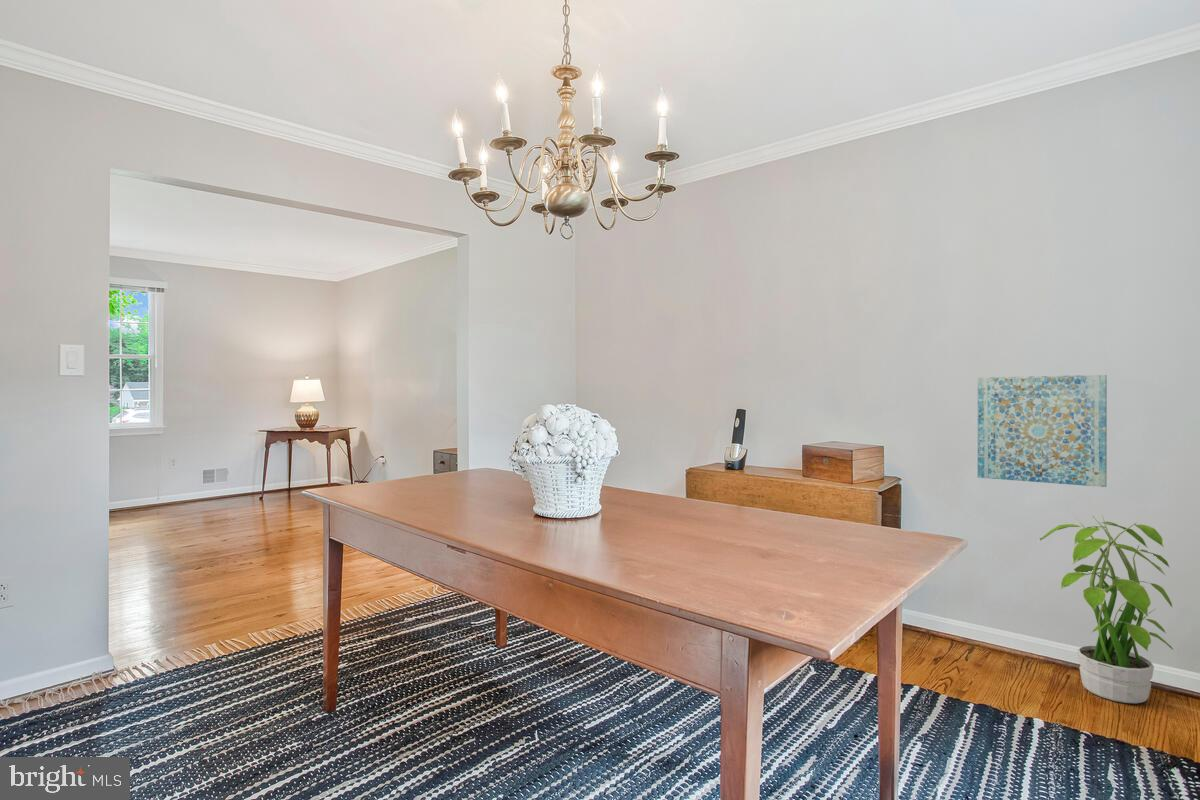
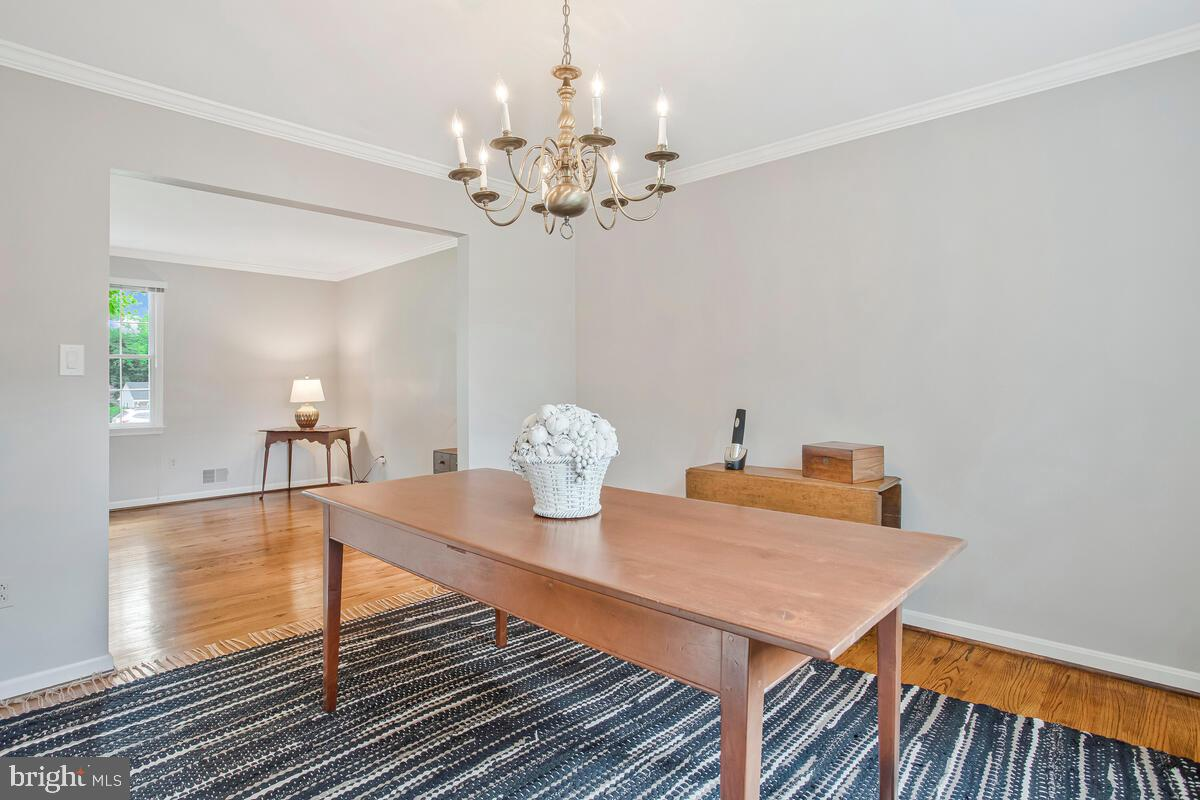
- potted plant (1099, 604)
- wall art (1038, 429)
